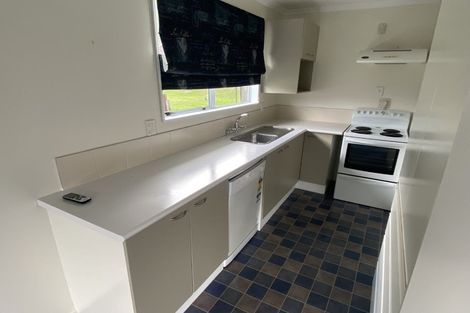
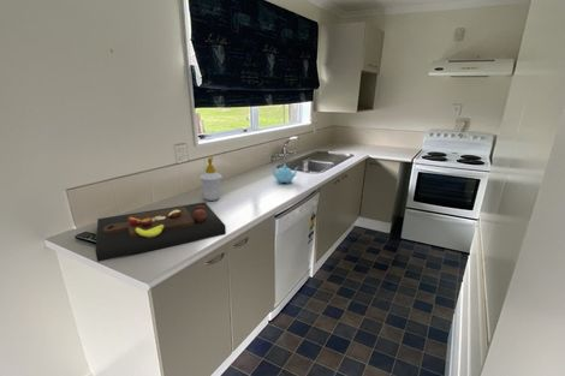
+ soap bottle (210, 178)
+ teapot (284, 173)
+ cutting board (160, 220)
